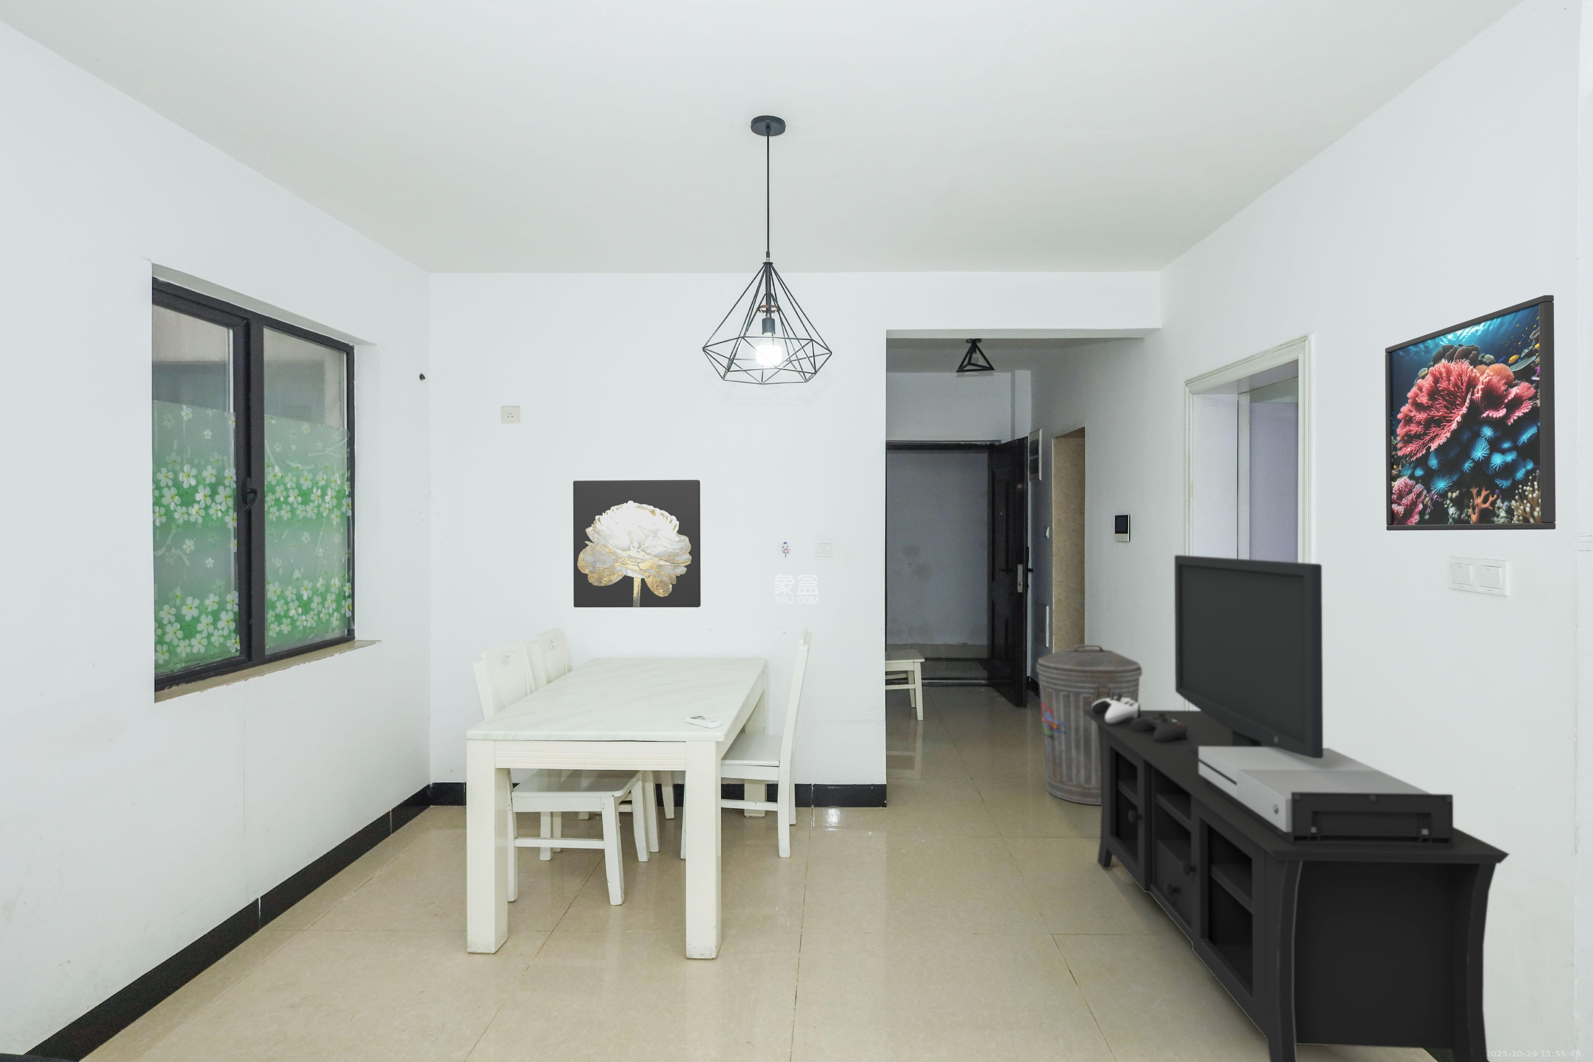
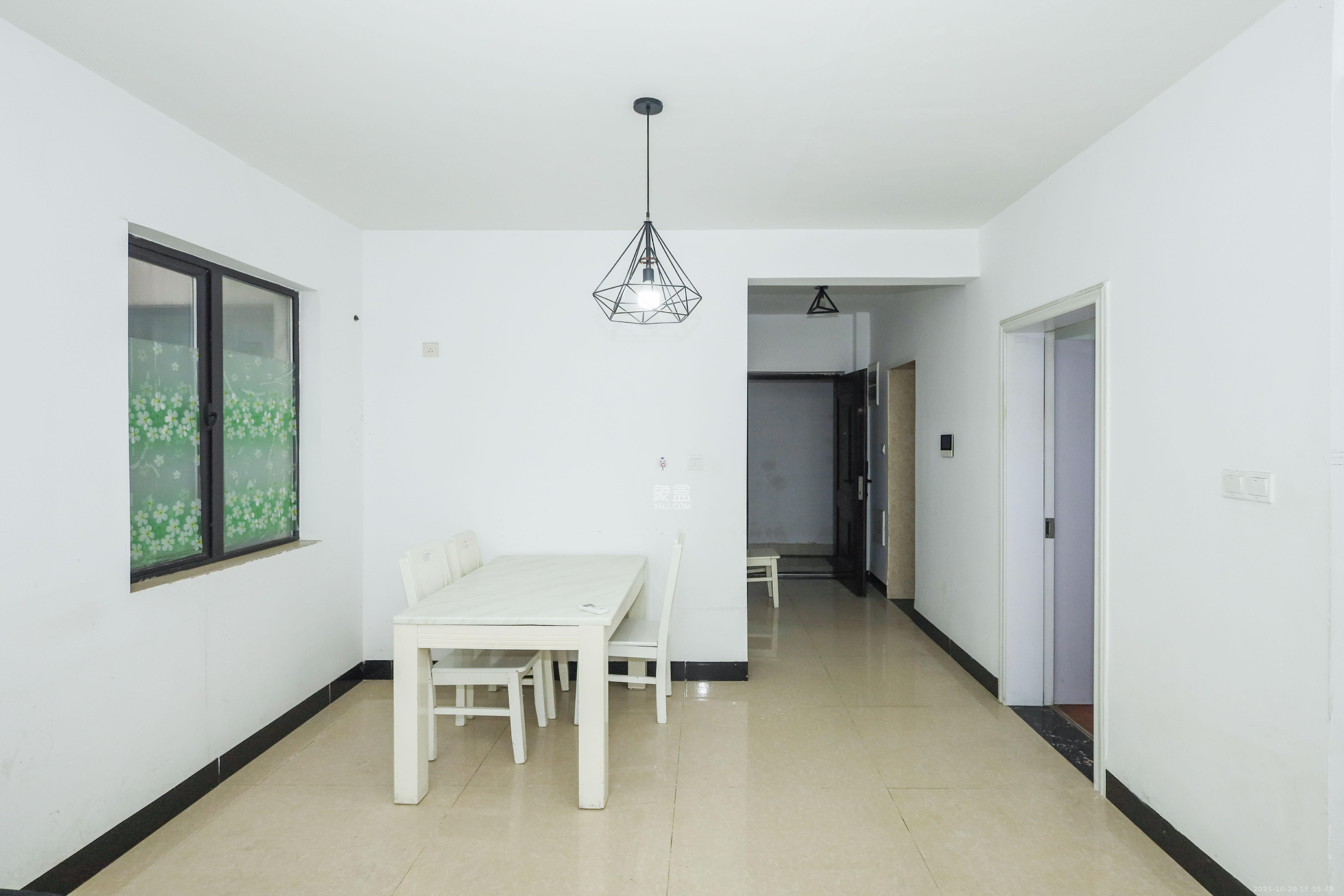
- wall art (636, 544)
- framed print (1459, 427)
- trash can (1088, 718)
- media console (1233, 757)
